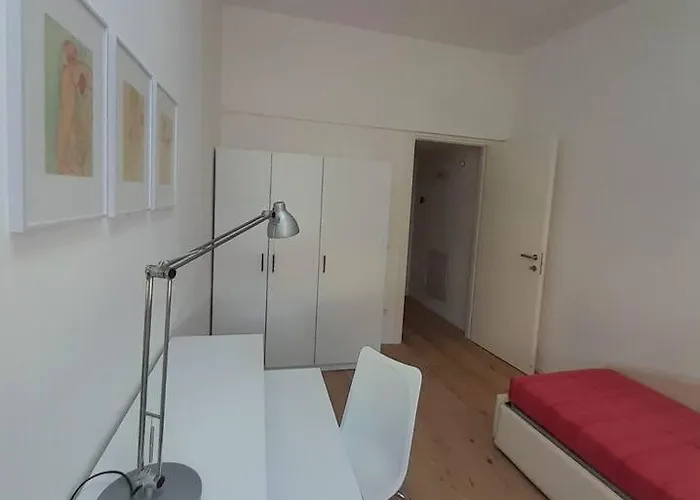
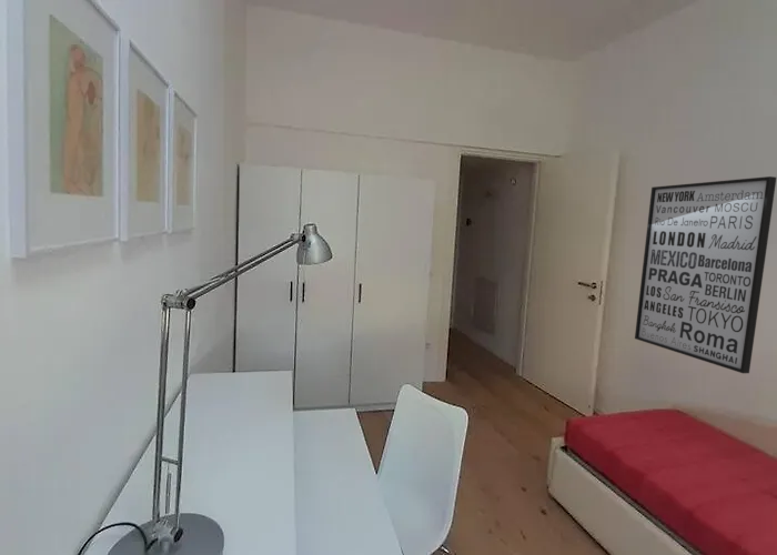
+ wall art (695, 270)
